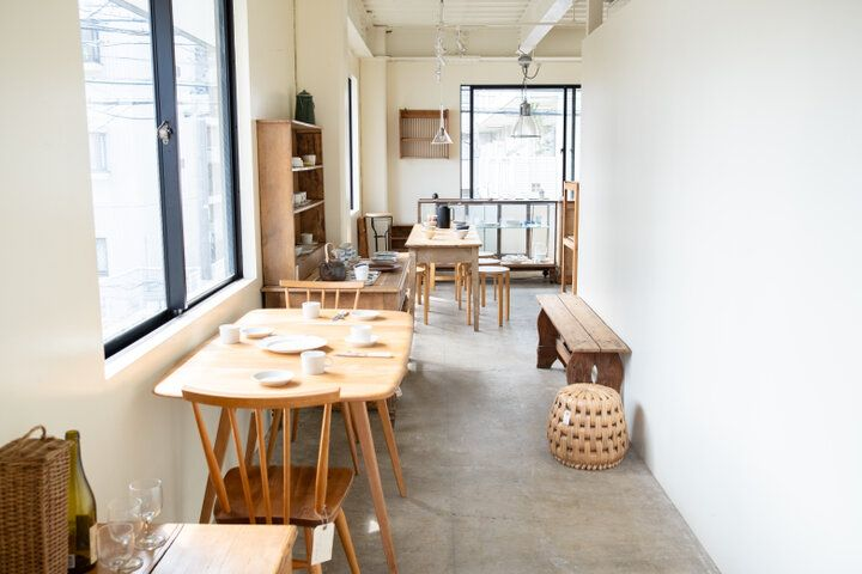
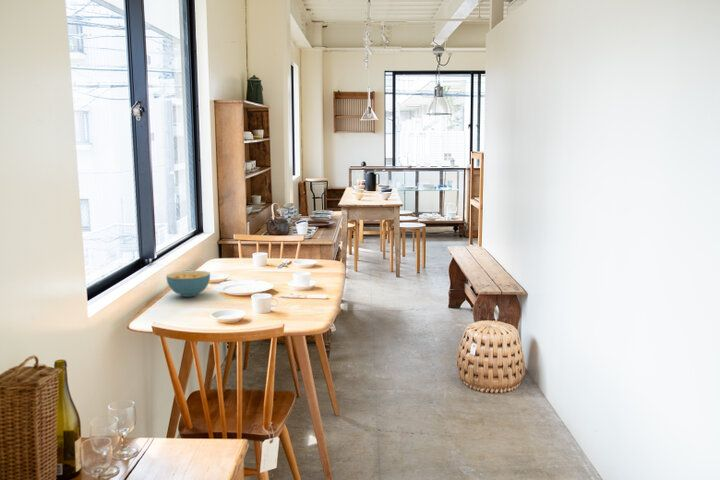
+ cereal bowl (188, 285)
